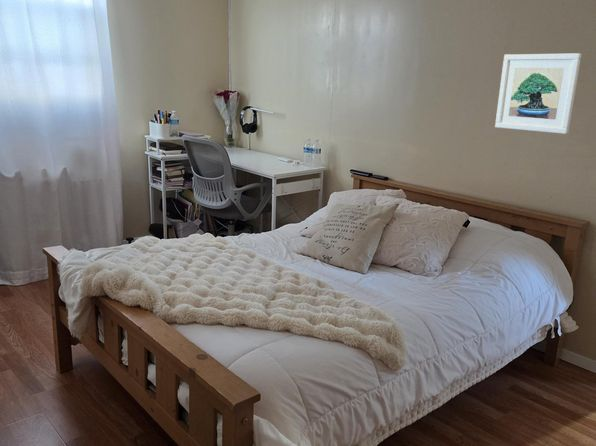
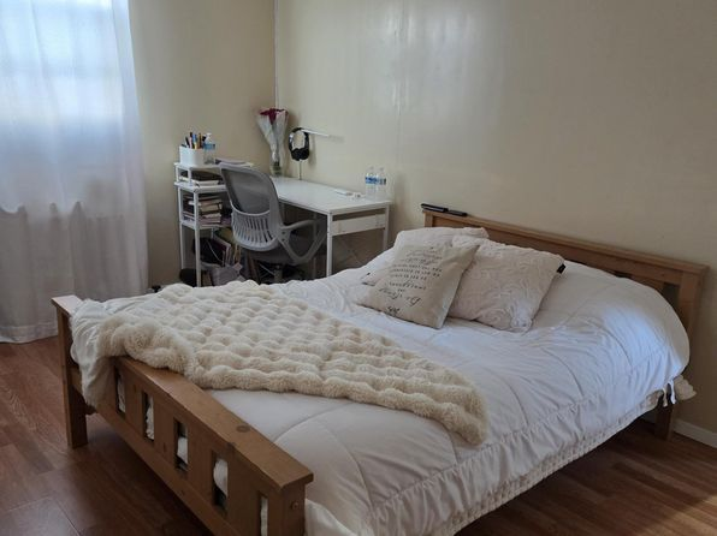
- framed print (535, 93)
